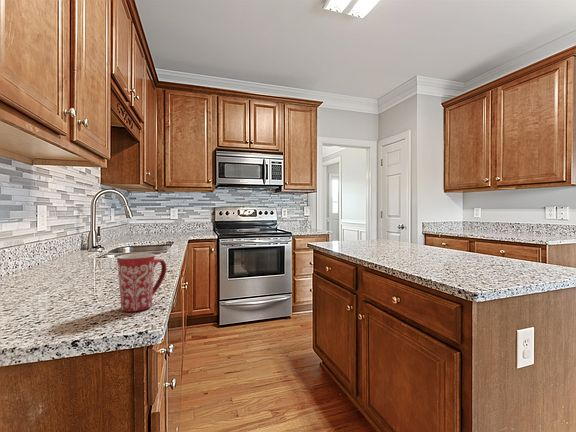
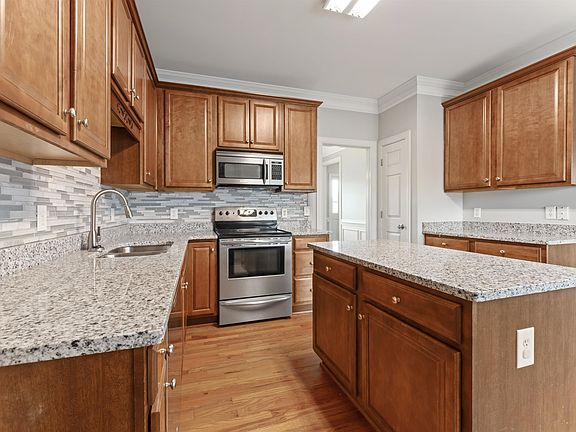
- mug (143, 280)
